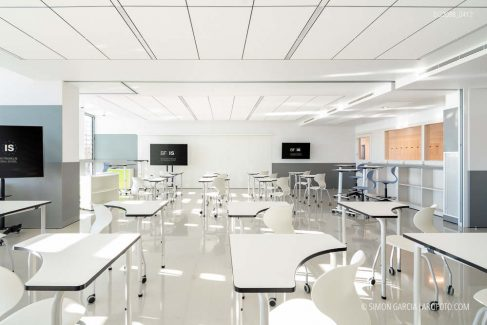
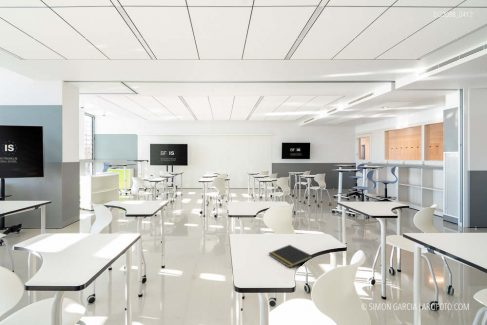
+ notepad (289, 255)
